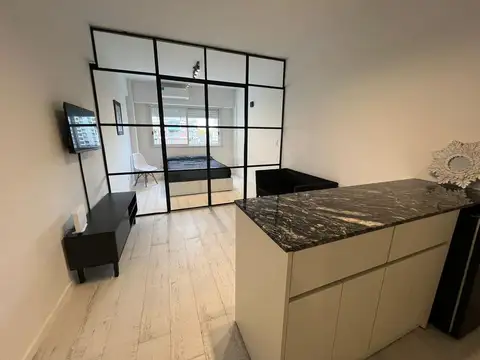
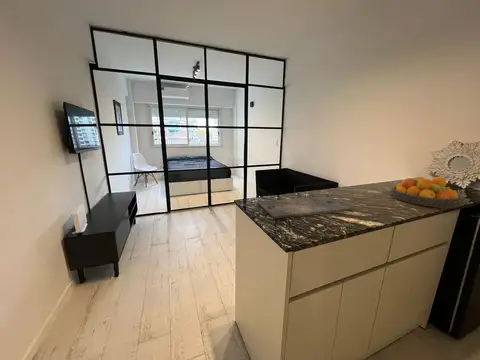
+ fruit bowl (423, 188)
+ cutting board (302, 205)
